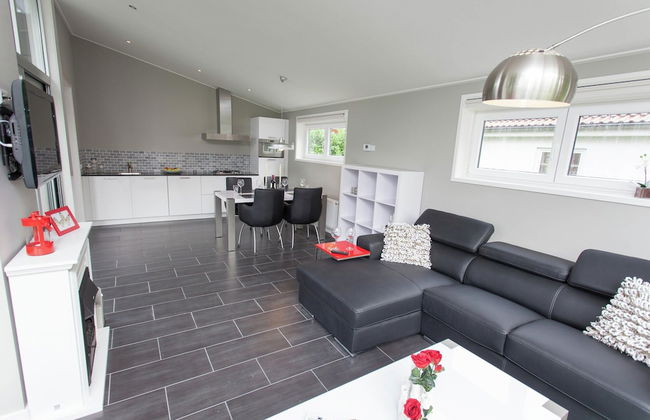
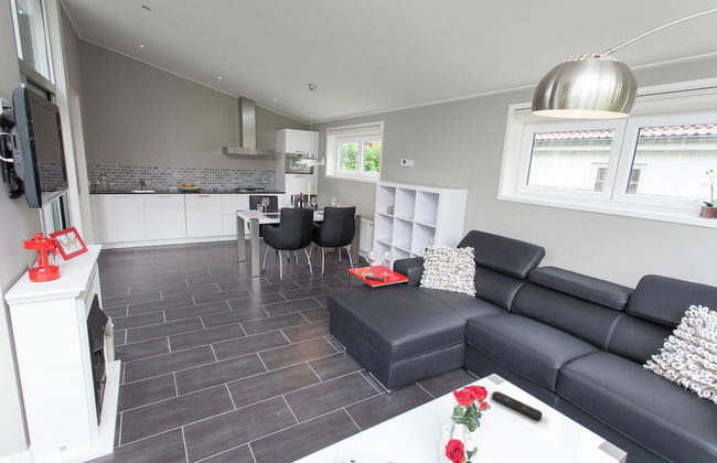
+ remote control (515, 405)
